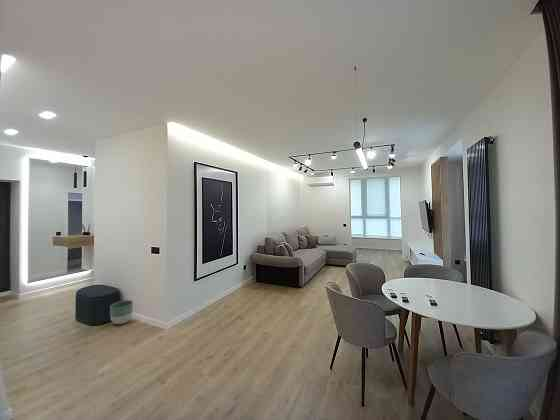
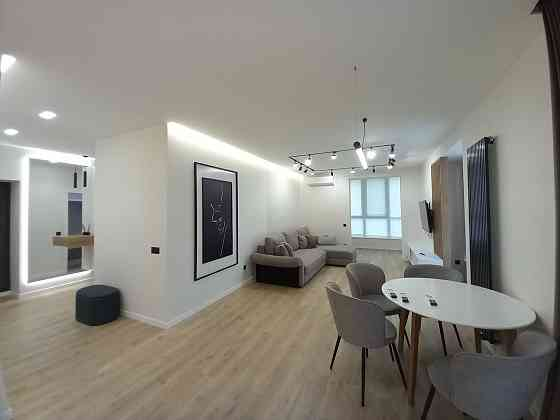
- planter (121, 313)
